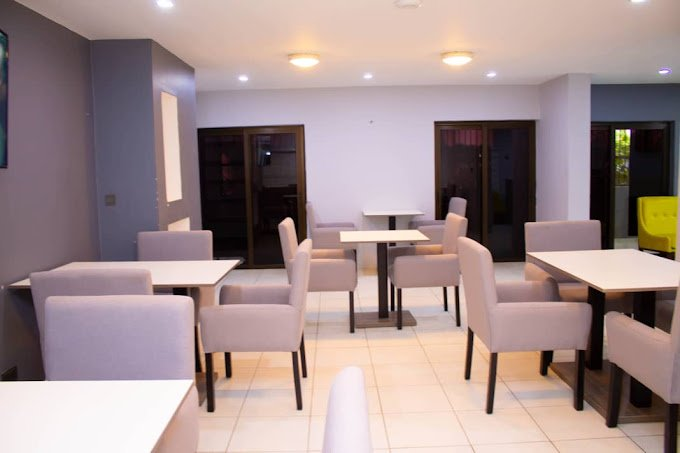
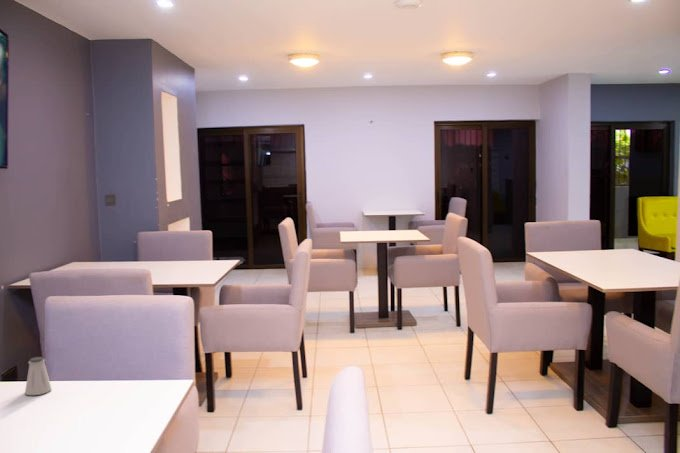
+ saltshaker (37, 374)
